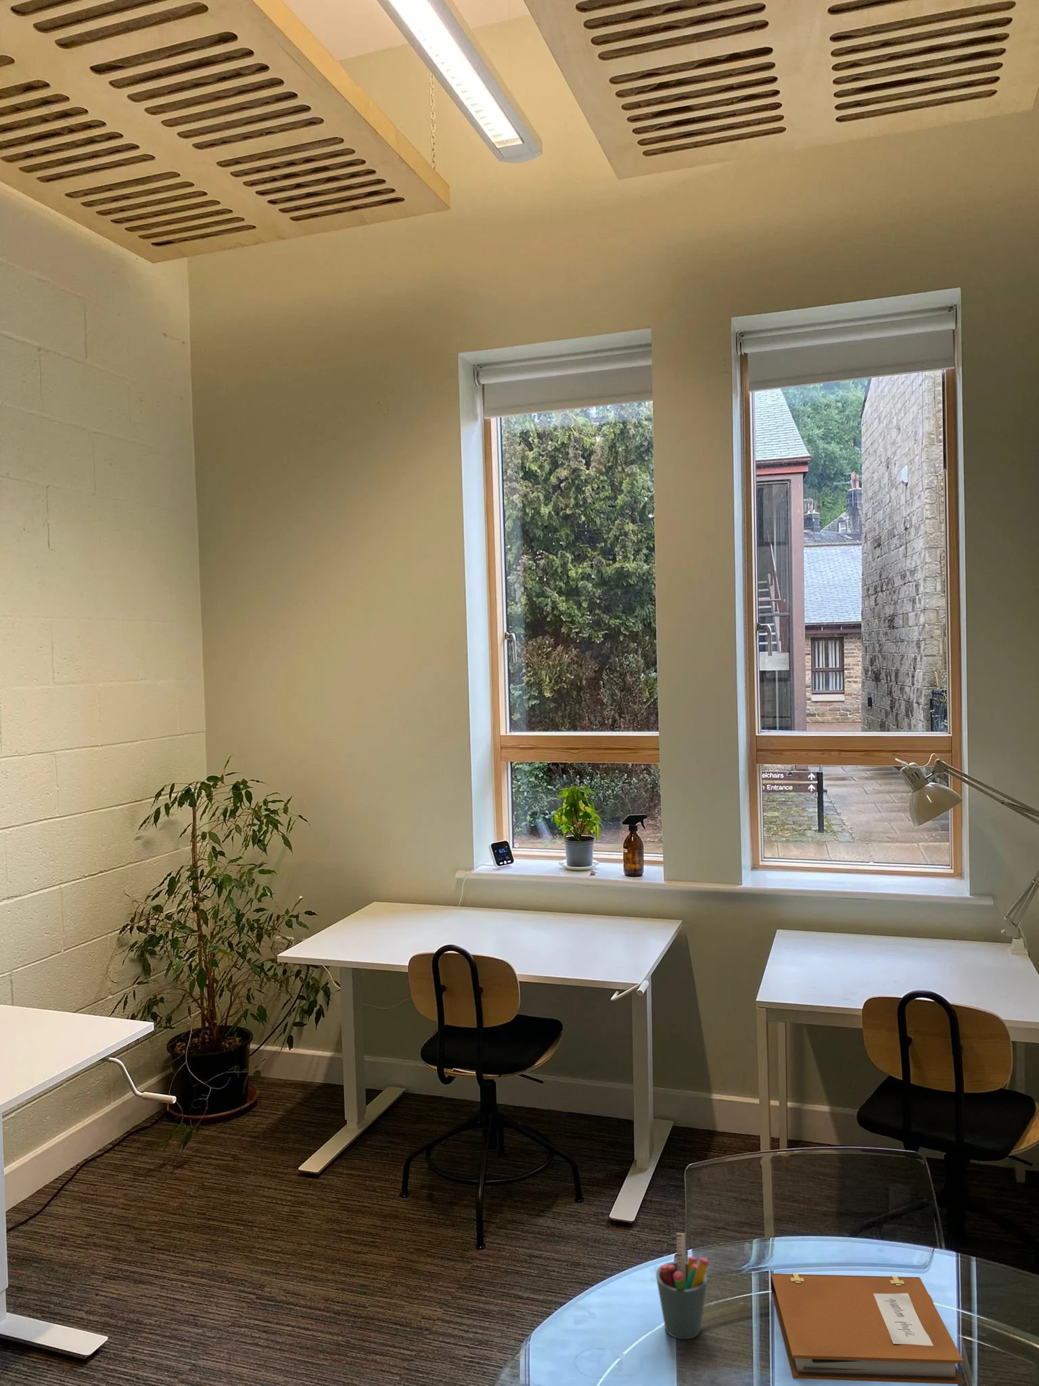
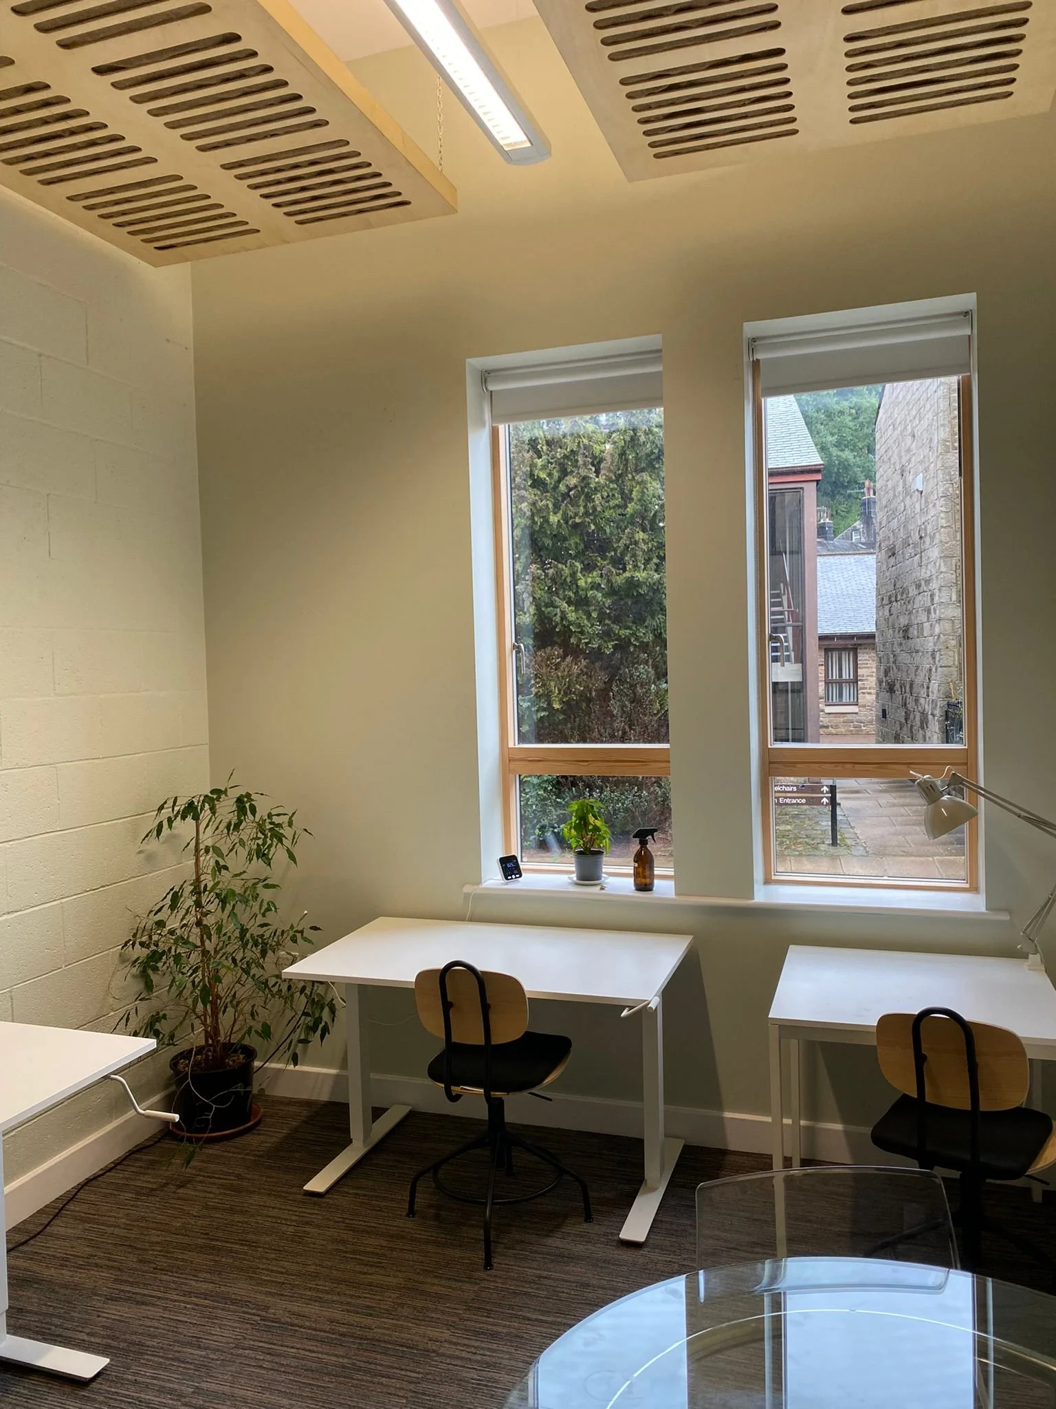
- pen holder (682, 1288)
- notebook (863, 1323)
